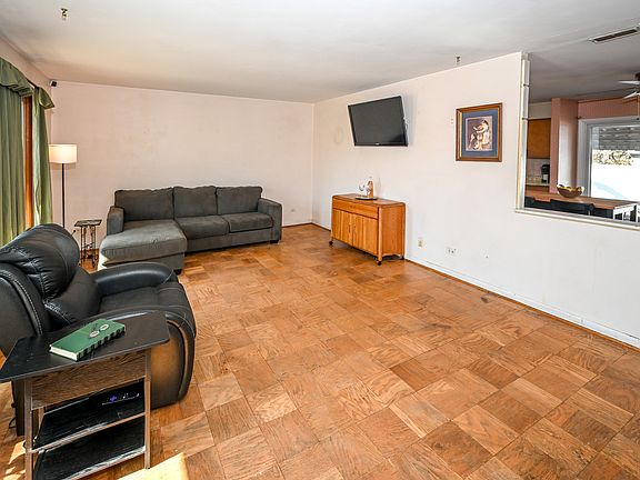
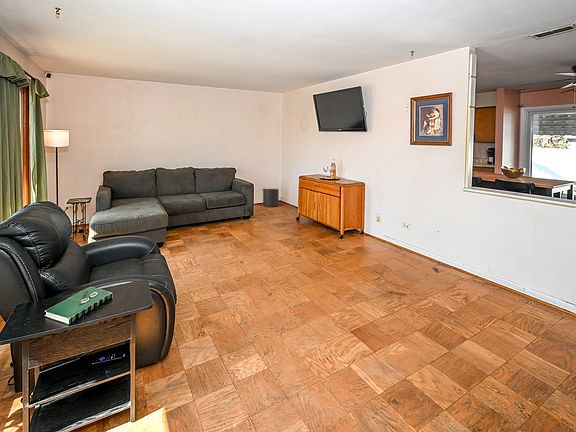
+ waste bin (270, 197)
